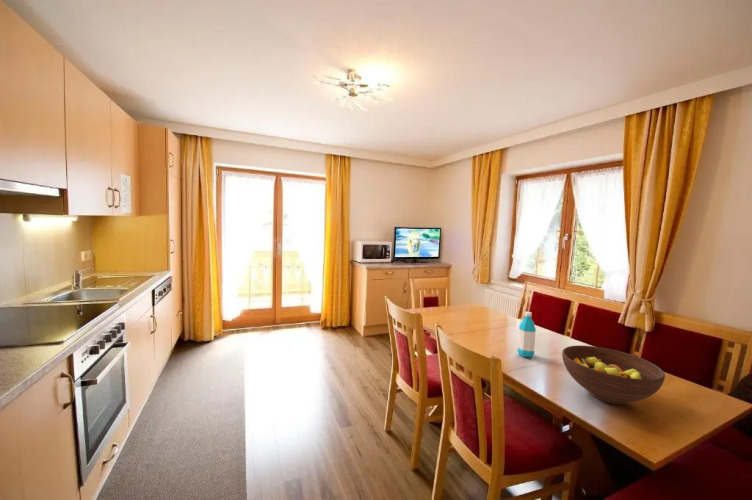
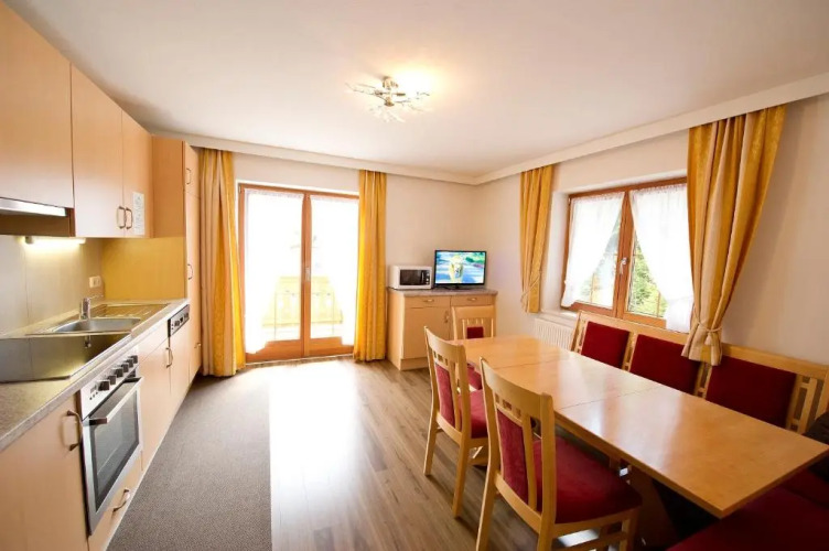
- fruit bowl (608, 378)
- water bottle (526, 334)
